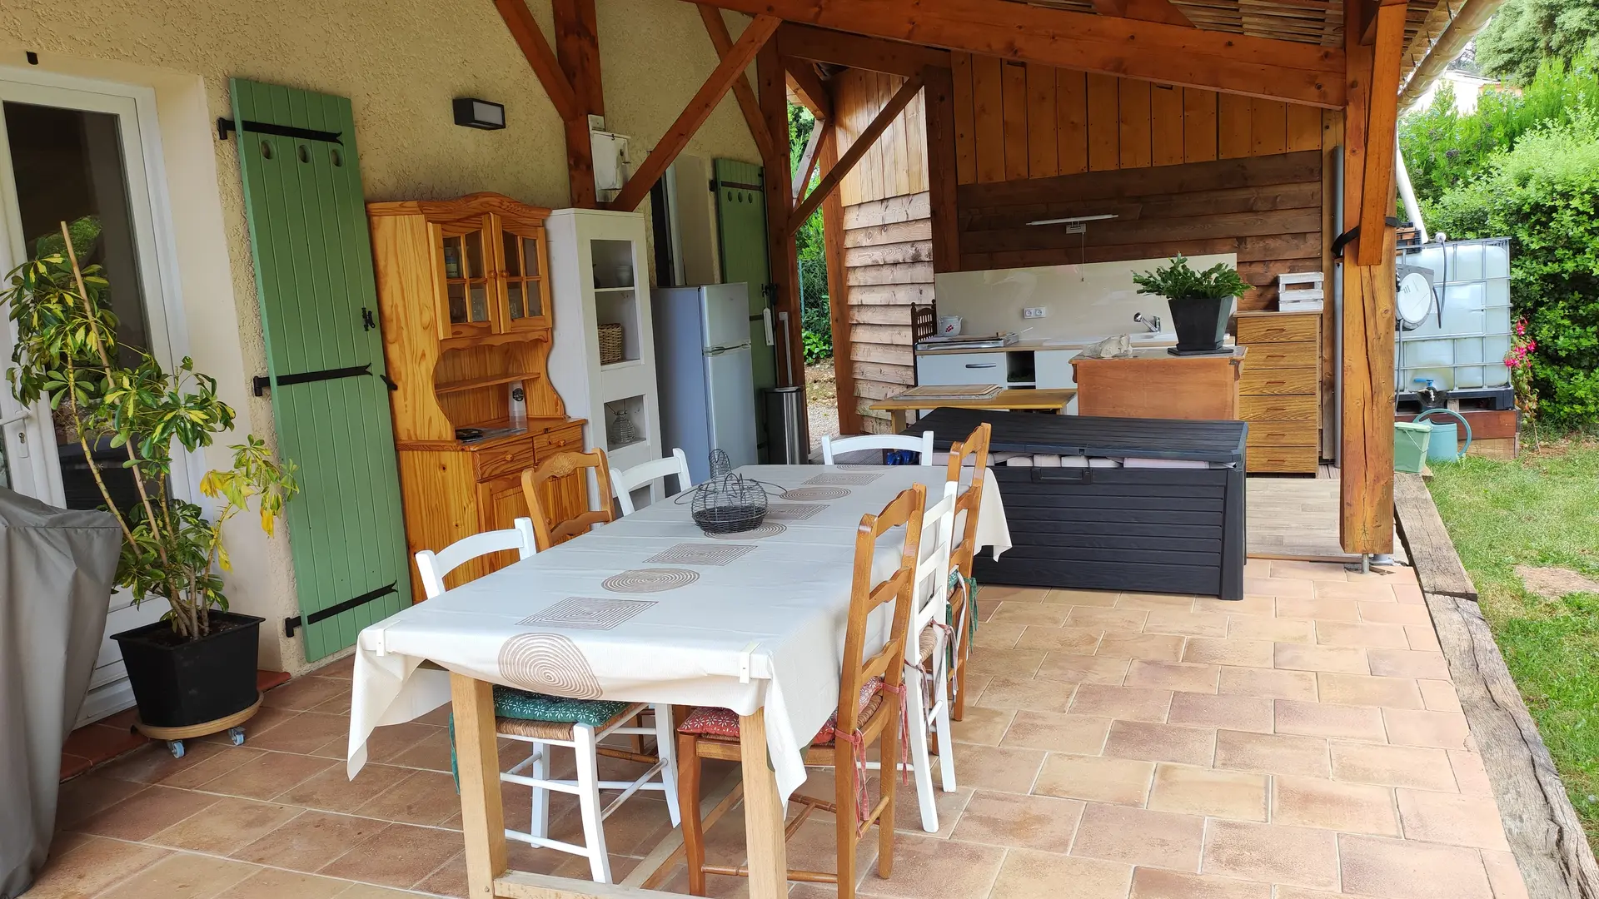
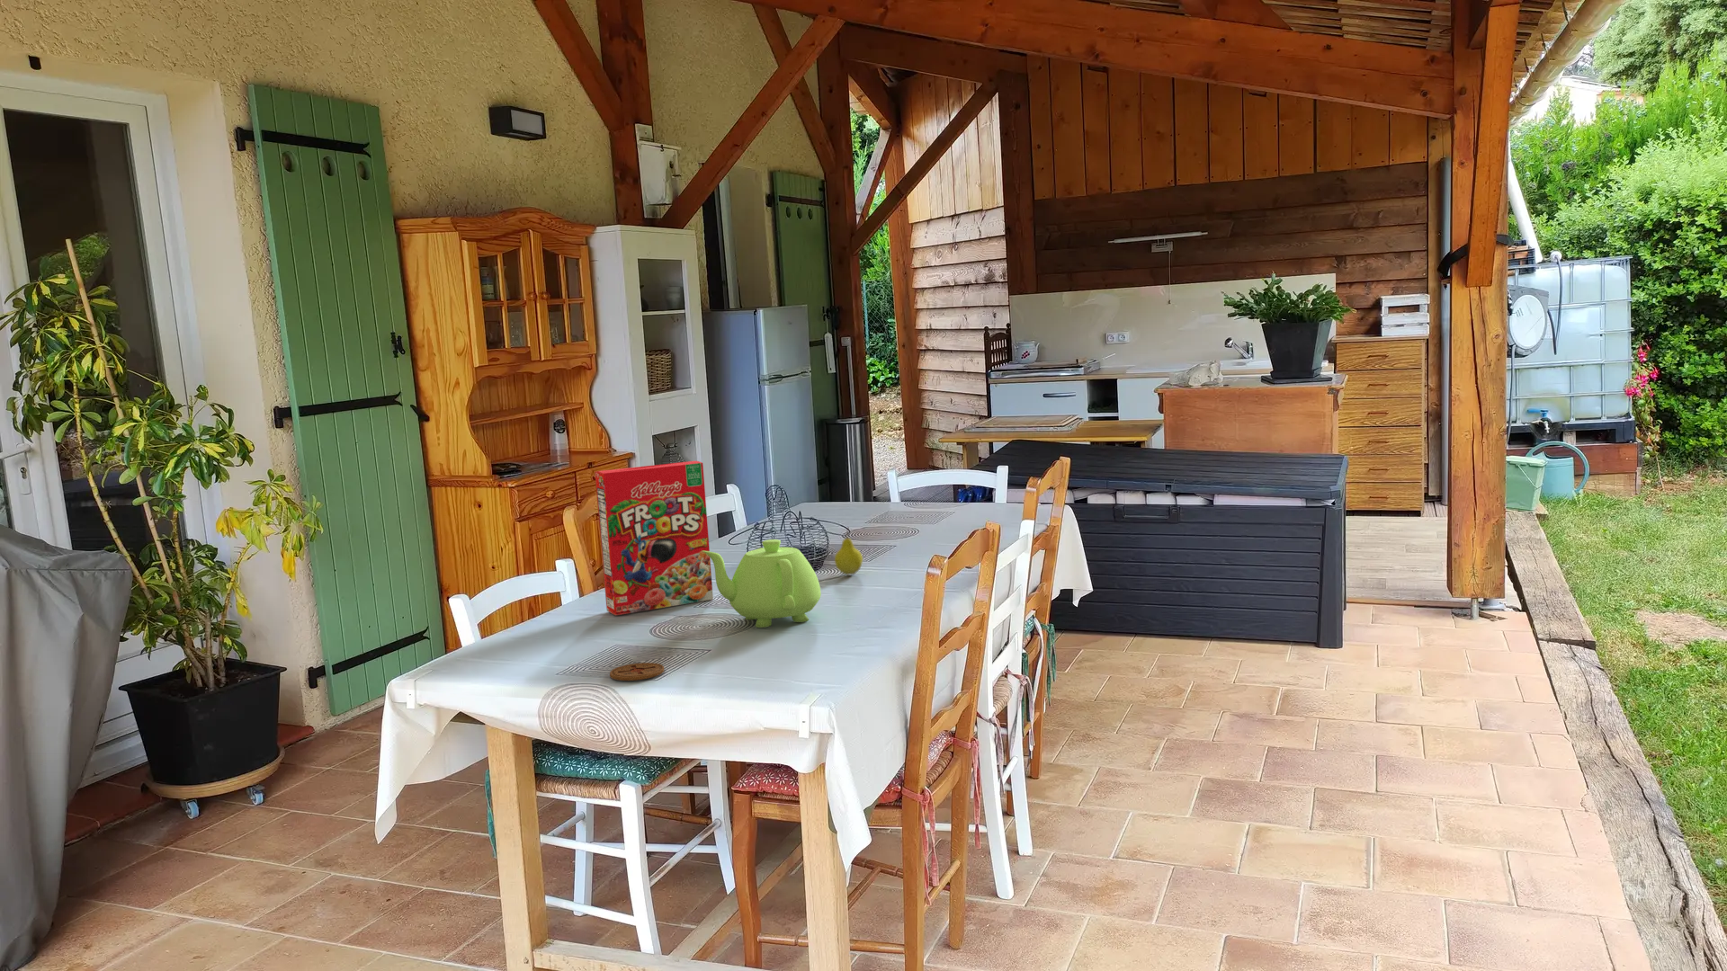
+ cereal box (655, 536)
+ teapot (761, 581)
+ fruit (847, 550)
+ coaster (637, 671)
